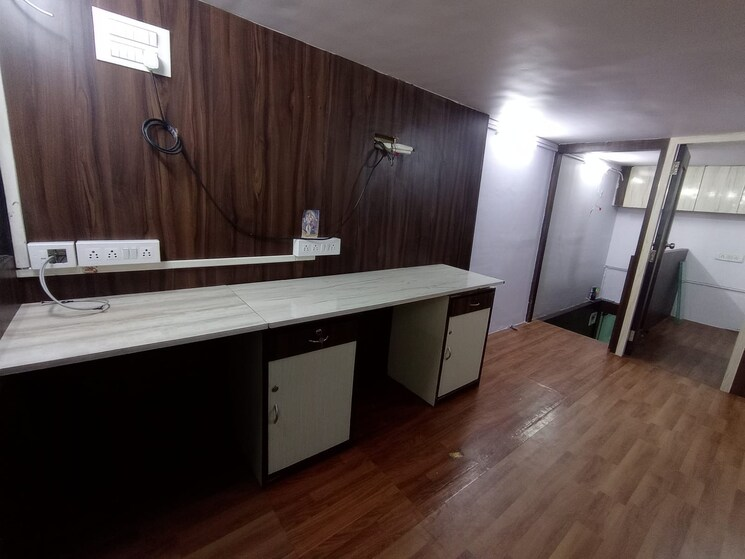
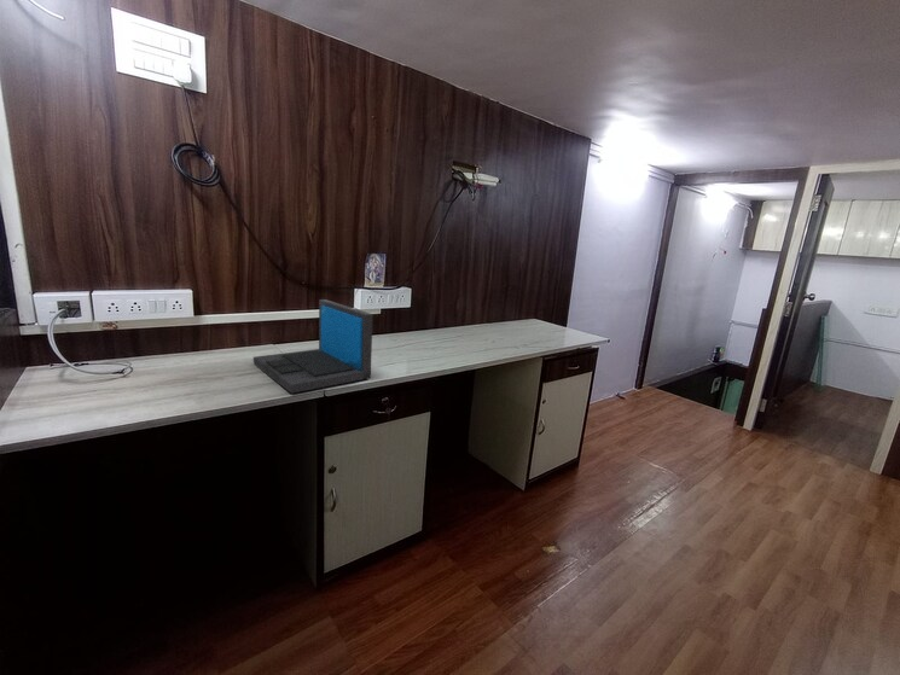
+ laptop (319, 339)
